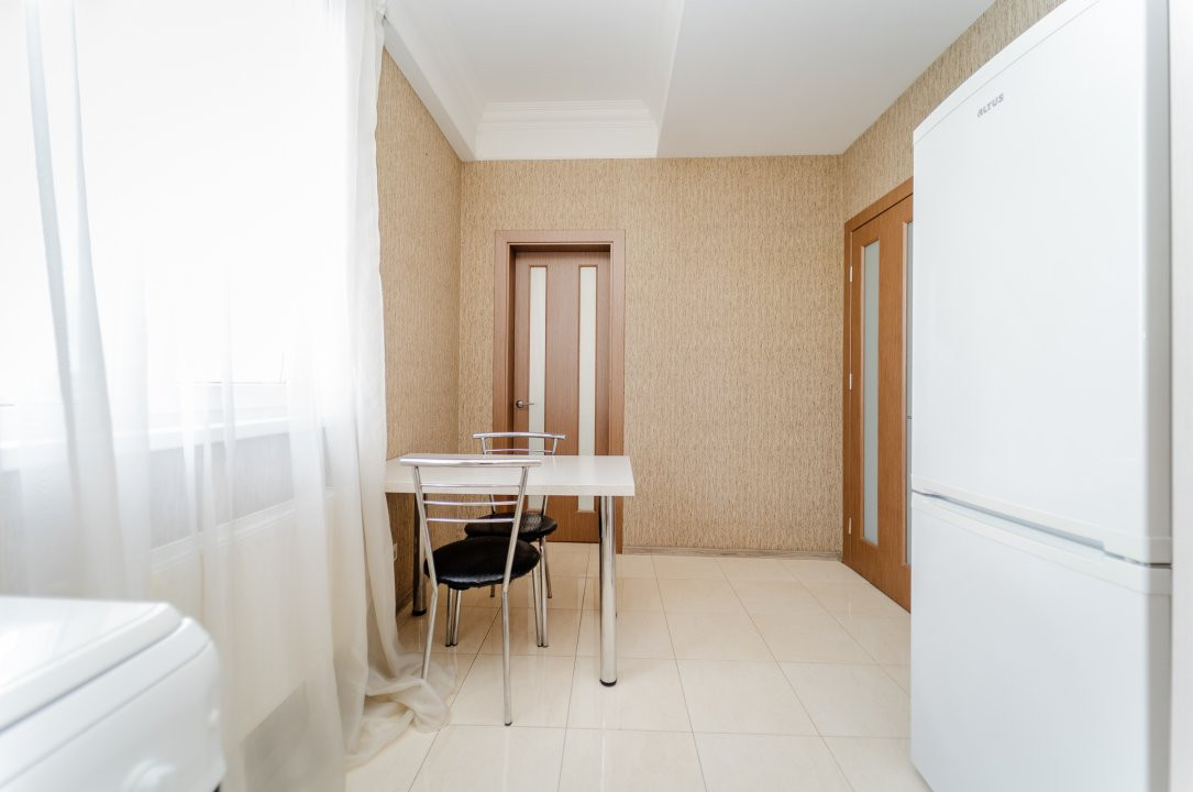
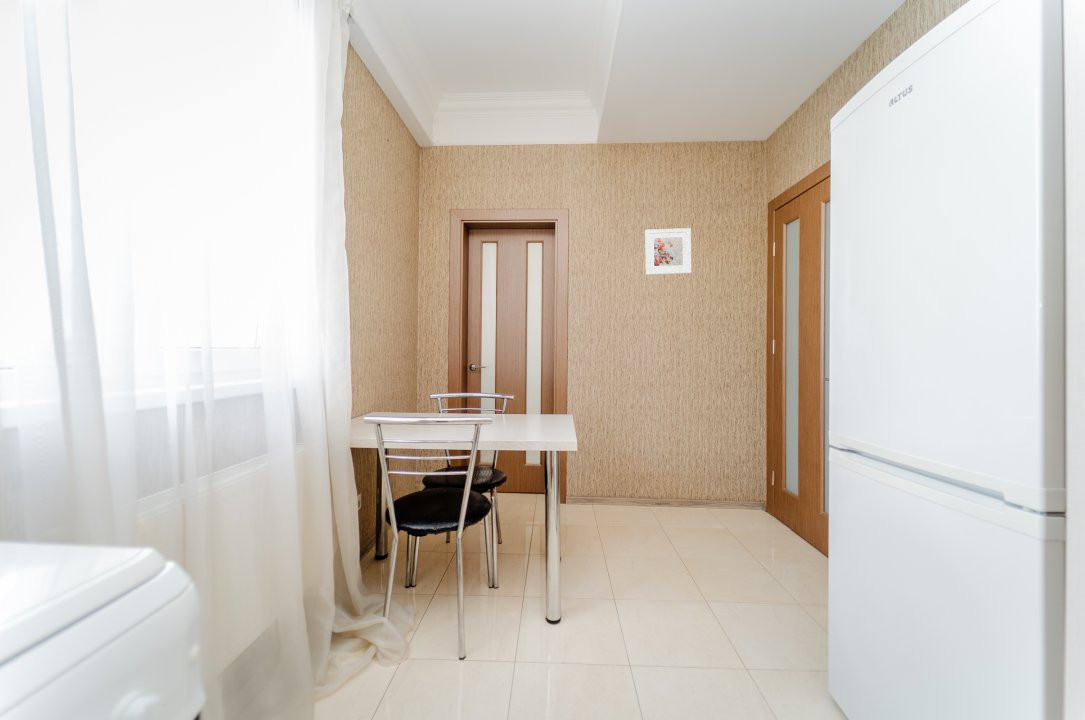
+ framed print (668, 251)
